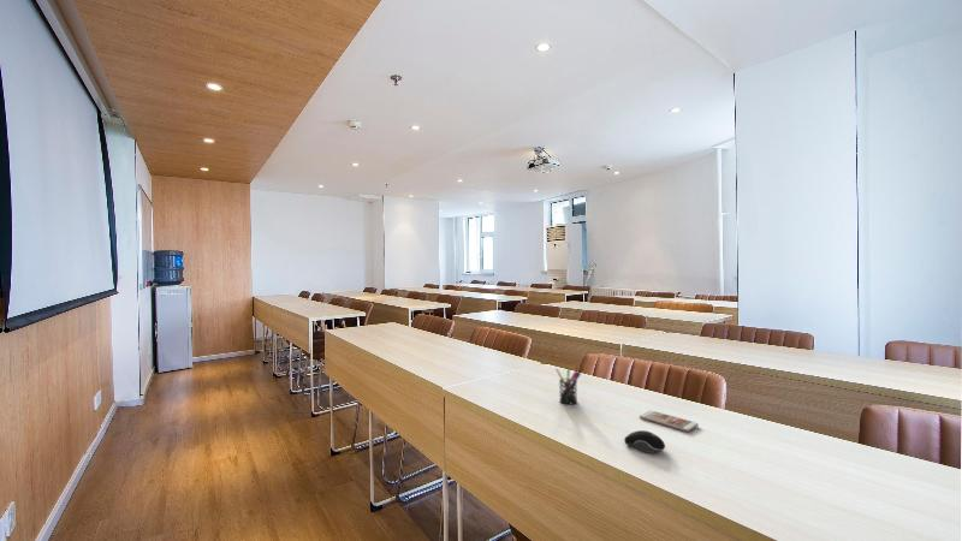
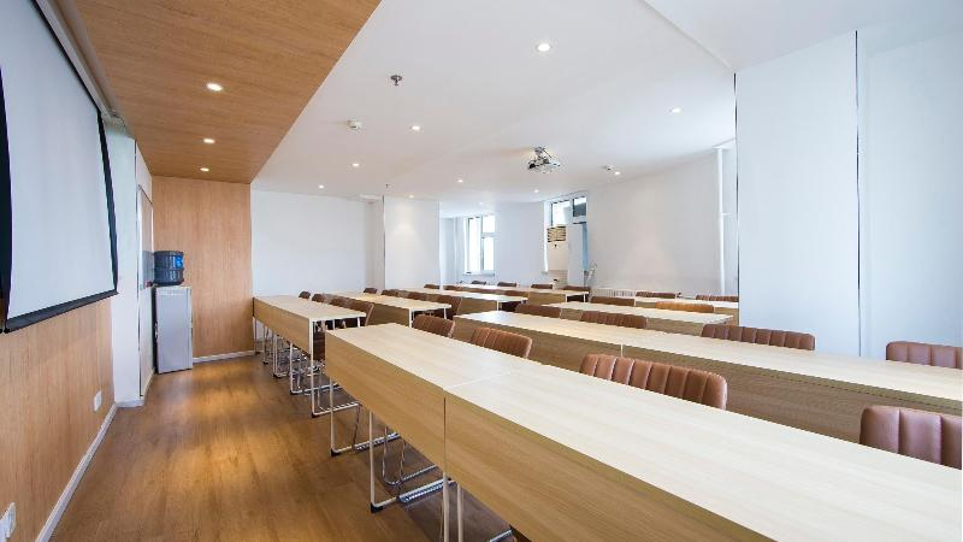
- smartphone (667, 420)
- computer mouse (645, 439)
- pen holder (569, 382)
